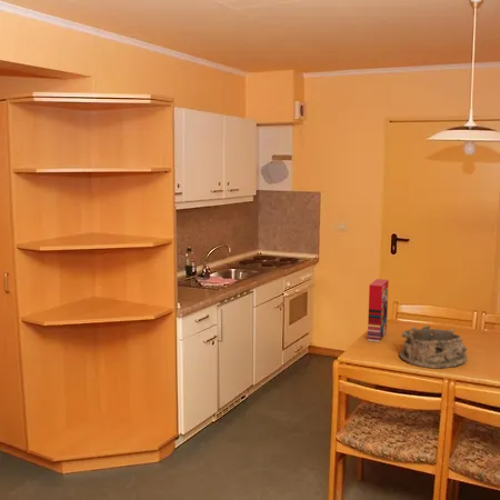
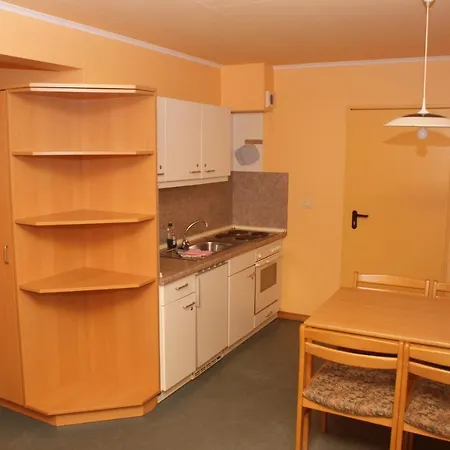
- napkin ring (433, 344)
- cereal box (378, 309)
